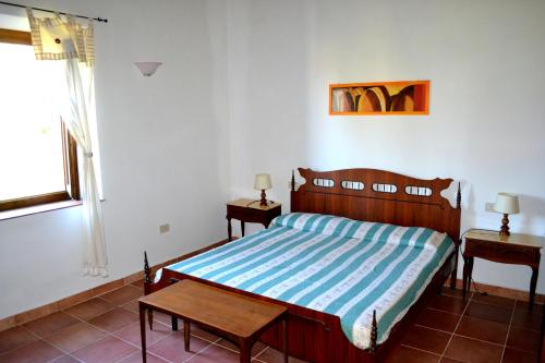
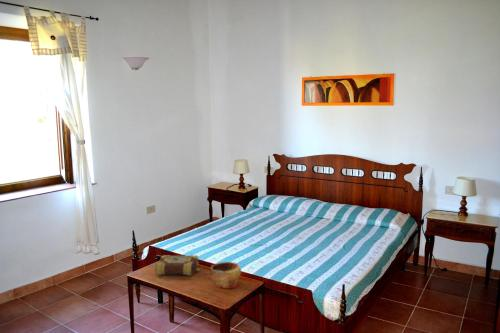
+ bowl (225, 274)
+ book (179, 264)
